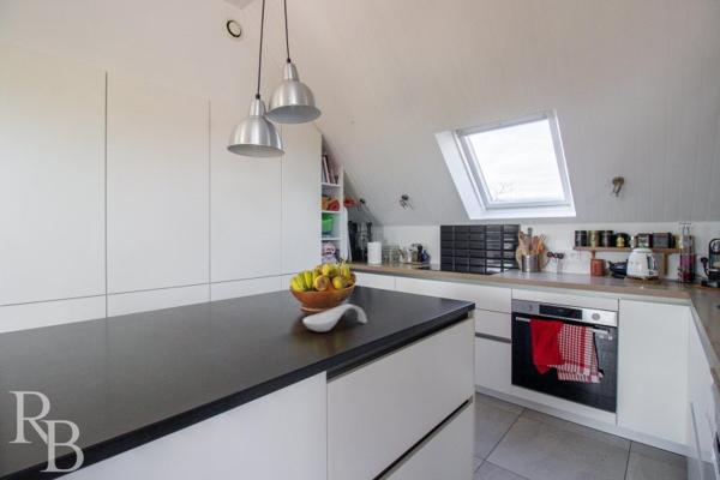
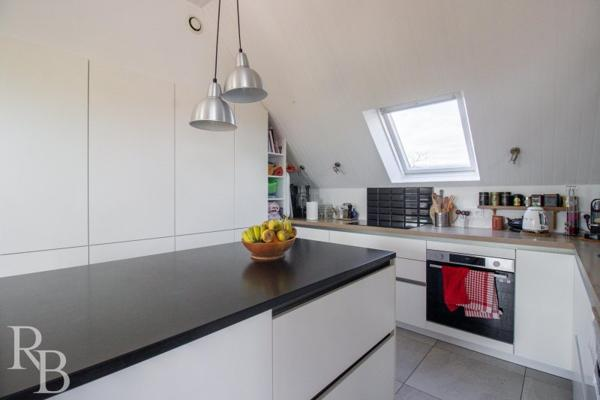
- spoon rest (335, 316)
